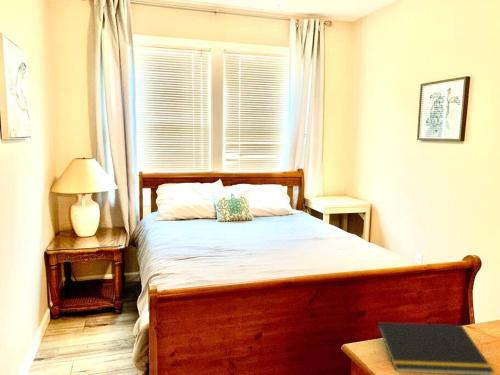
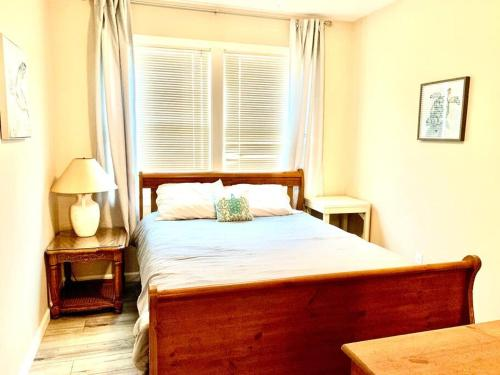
- notepad (431, 347)
